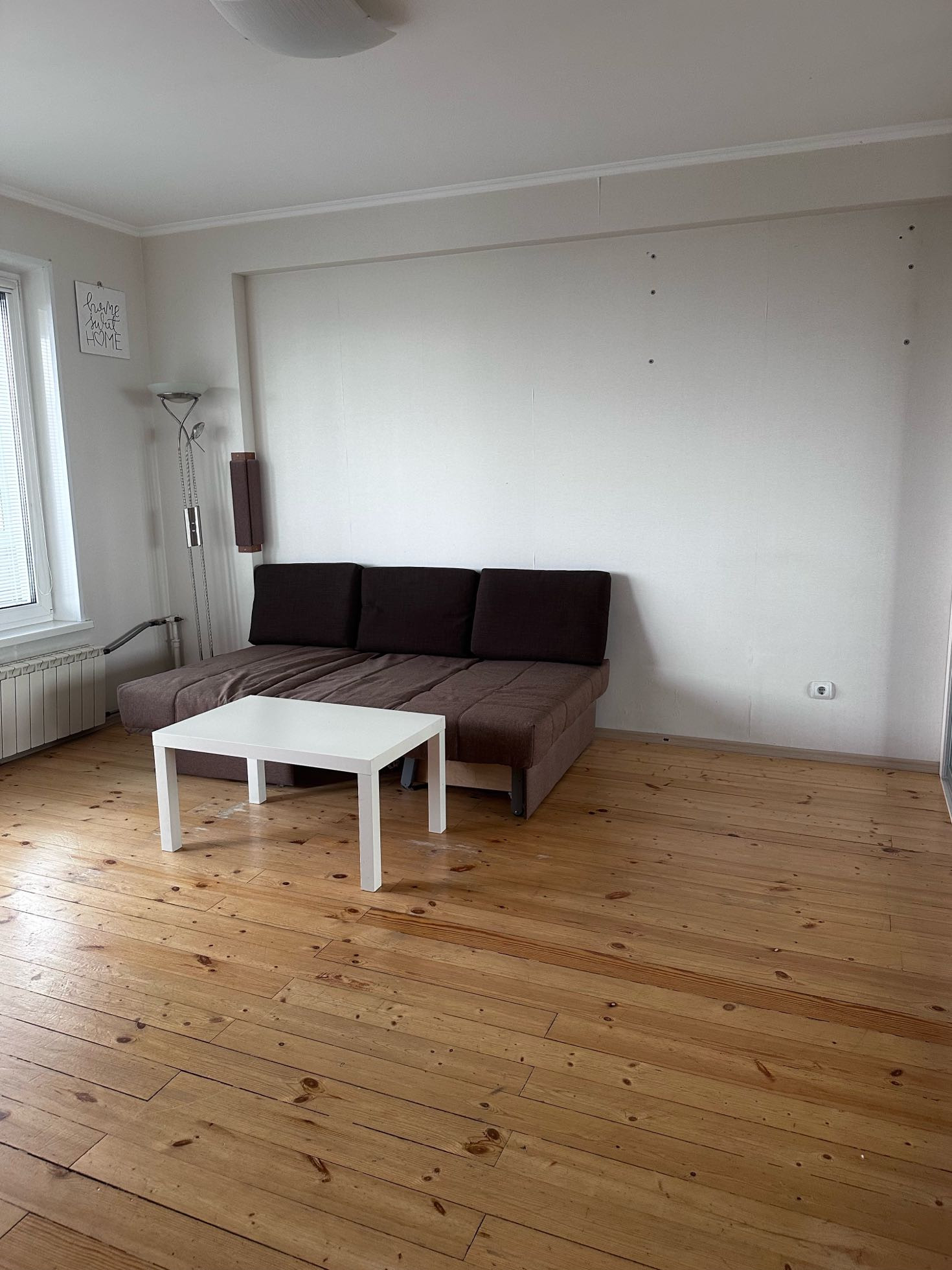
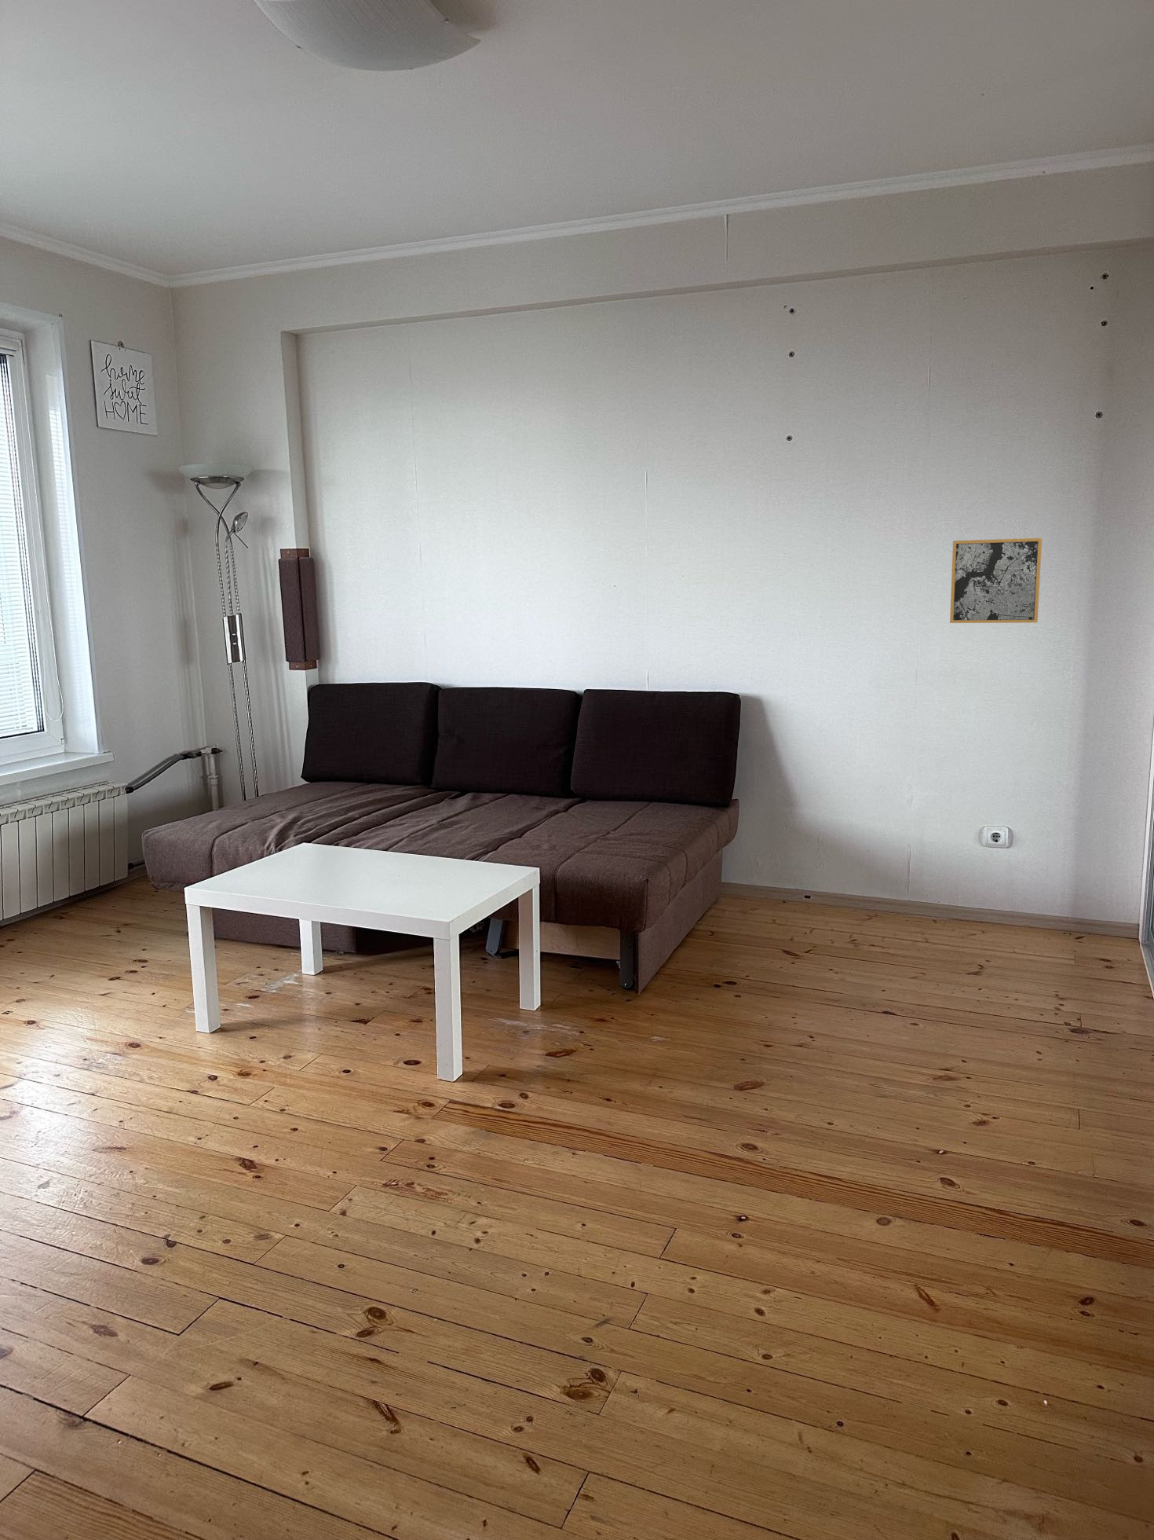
+ wall art (995, 581)
